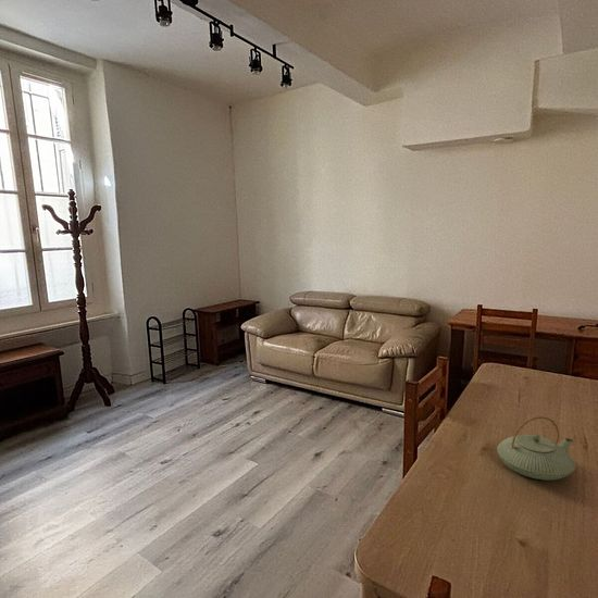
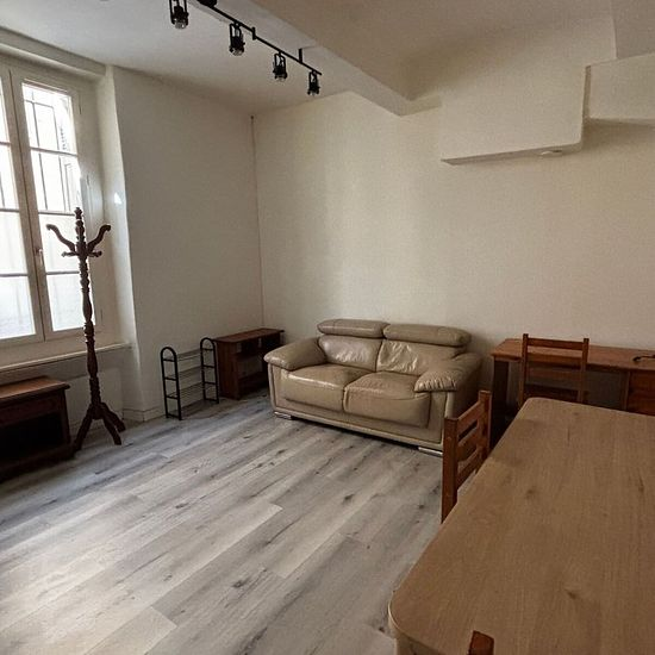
- teapot (539, 441)
